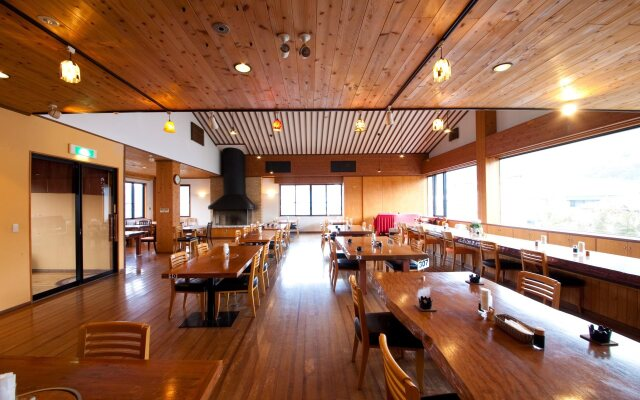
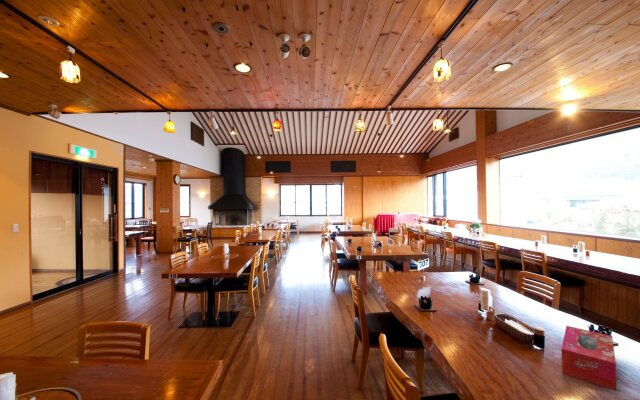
+ tissue box (588, 353)
